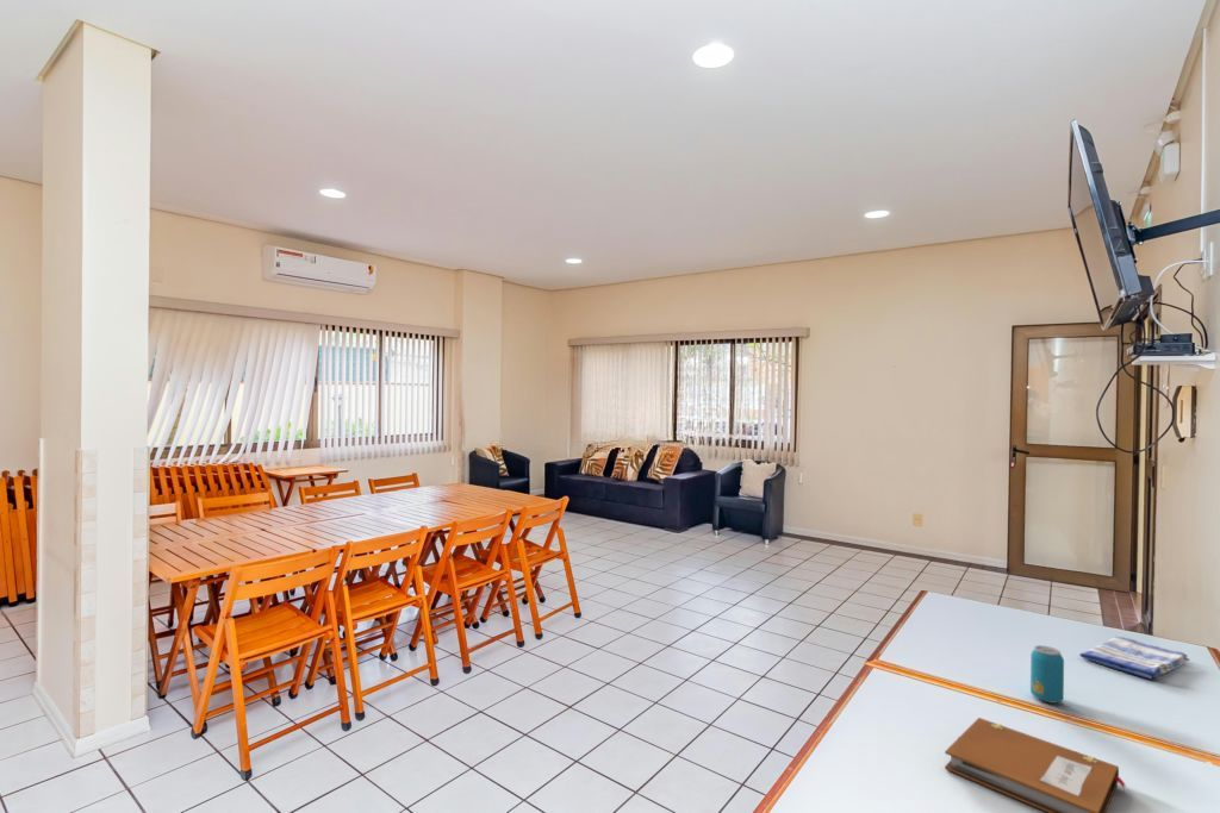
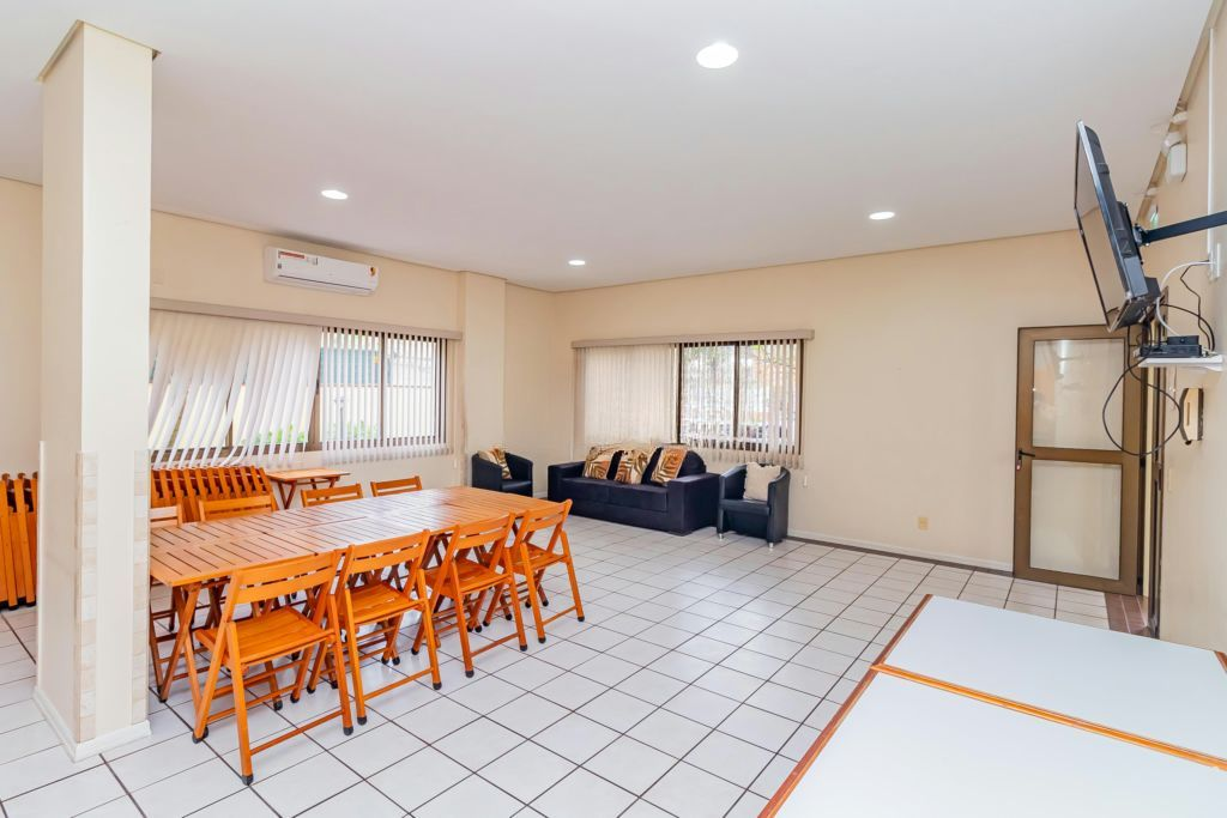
- notebook (1034, 767)
- beverage can (1046, 674)
- dish towel (1133, 655)
